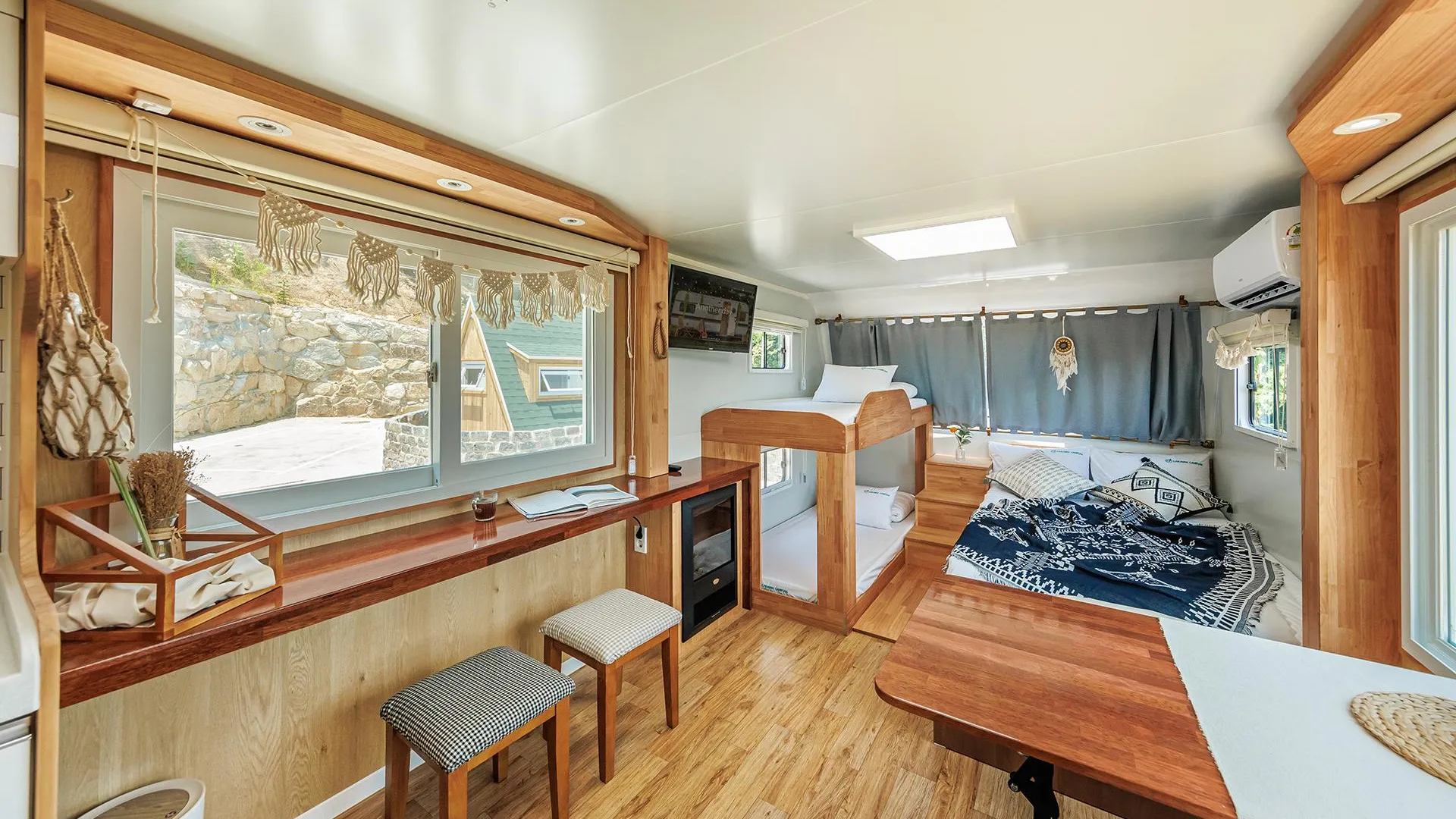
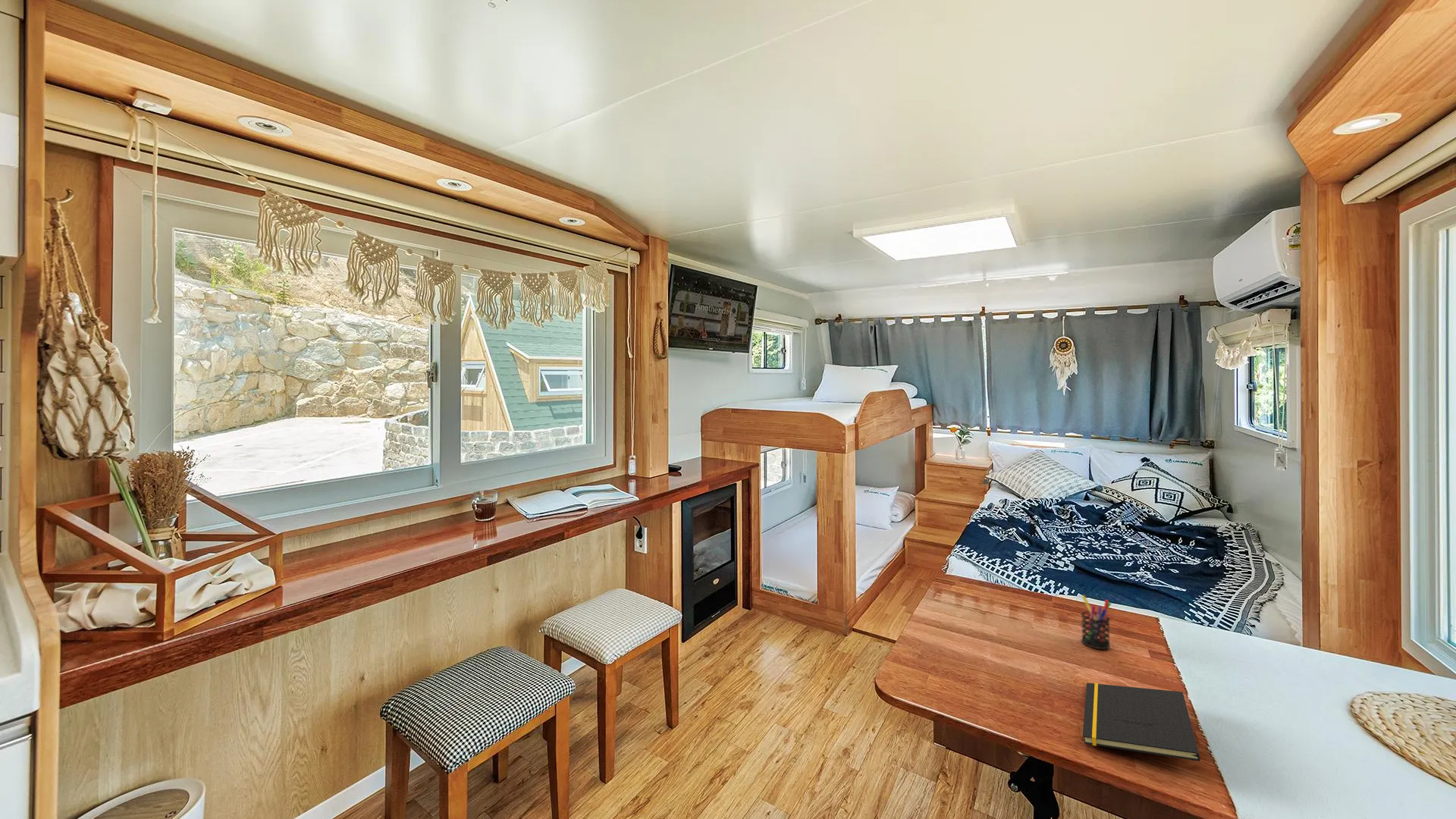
+ notepad (1135, 717)
+ pen holder (1099, 620)
